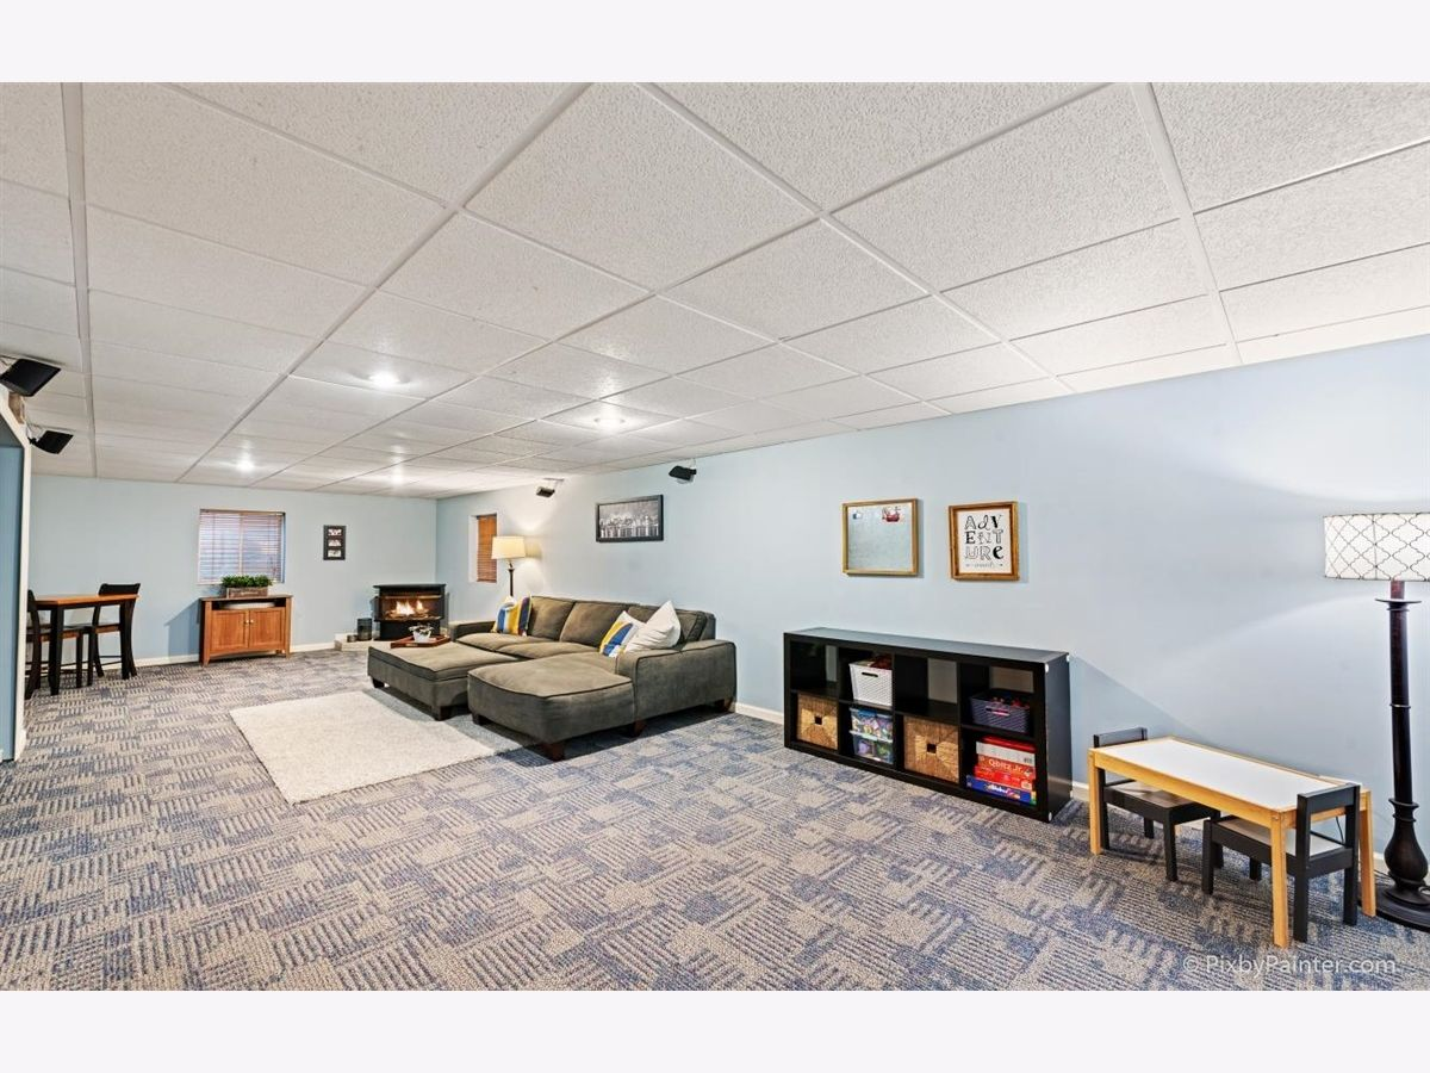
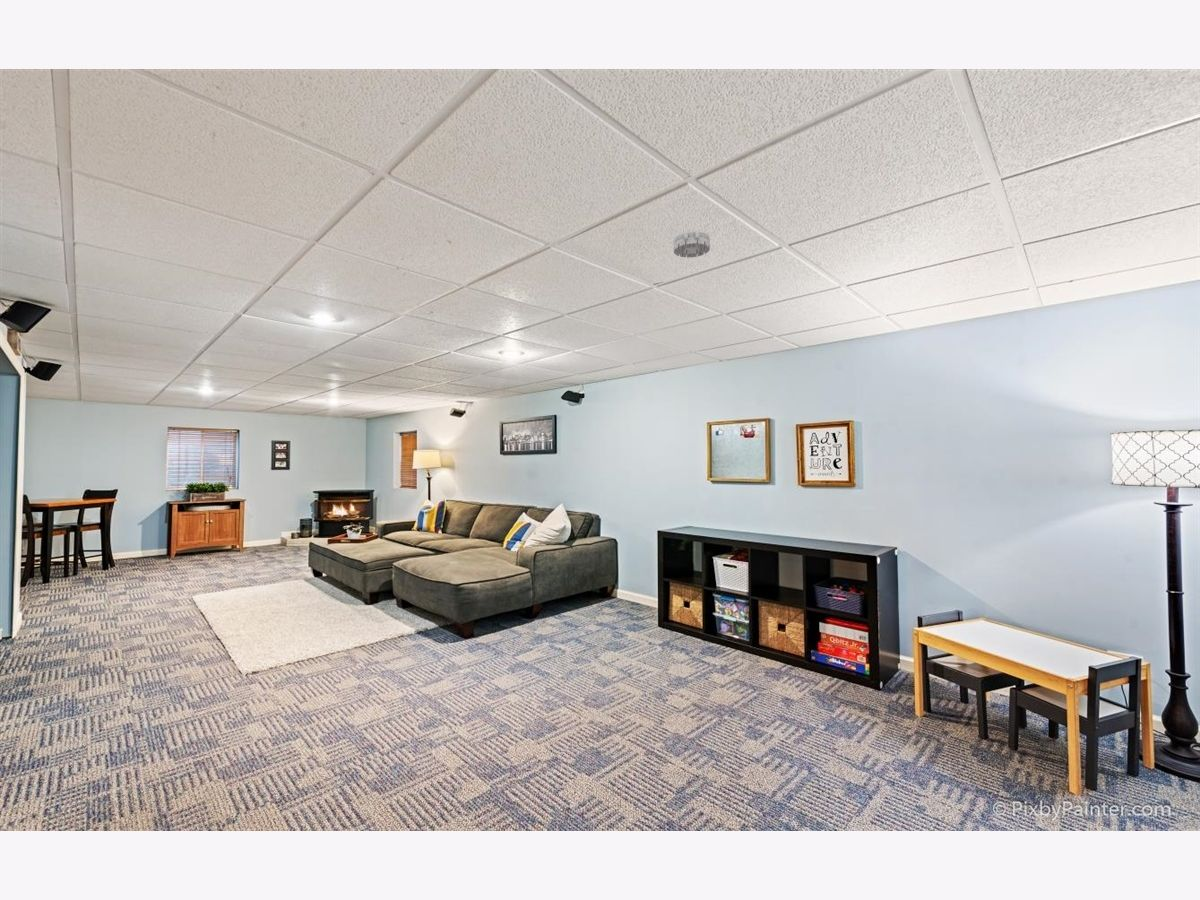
+ smoke detector (691, 243)
